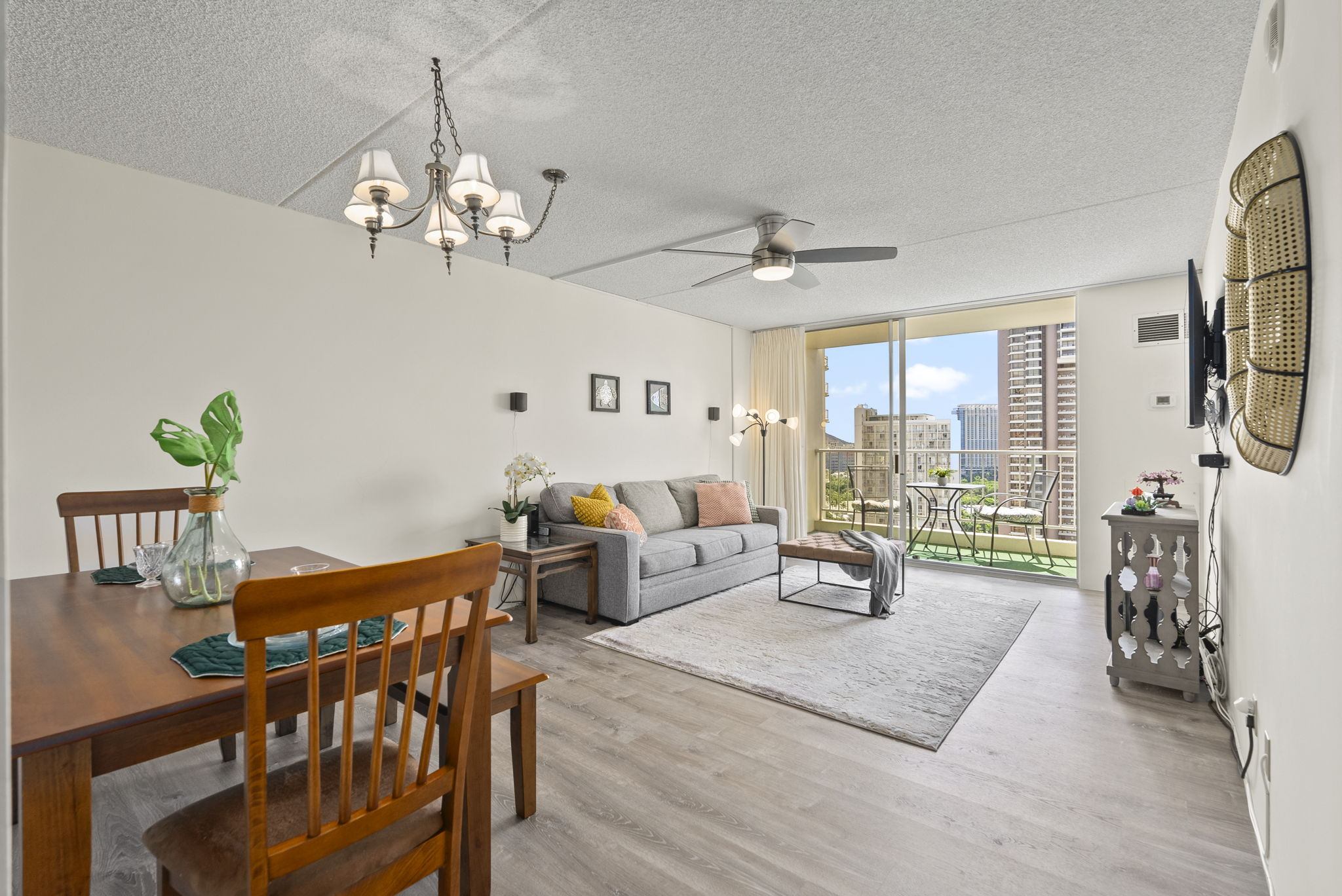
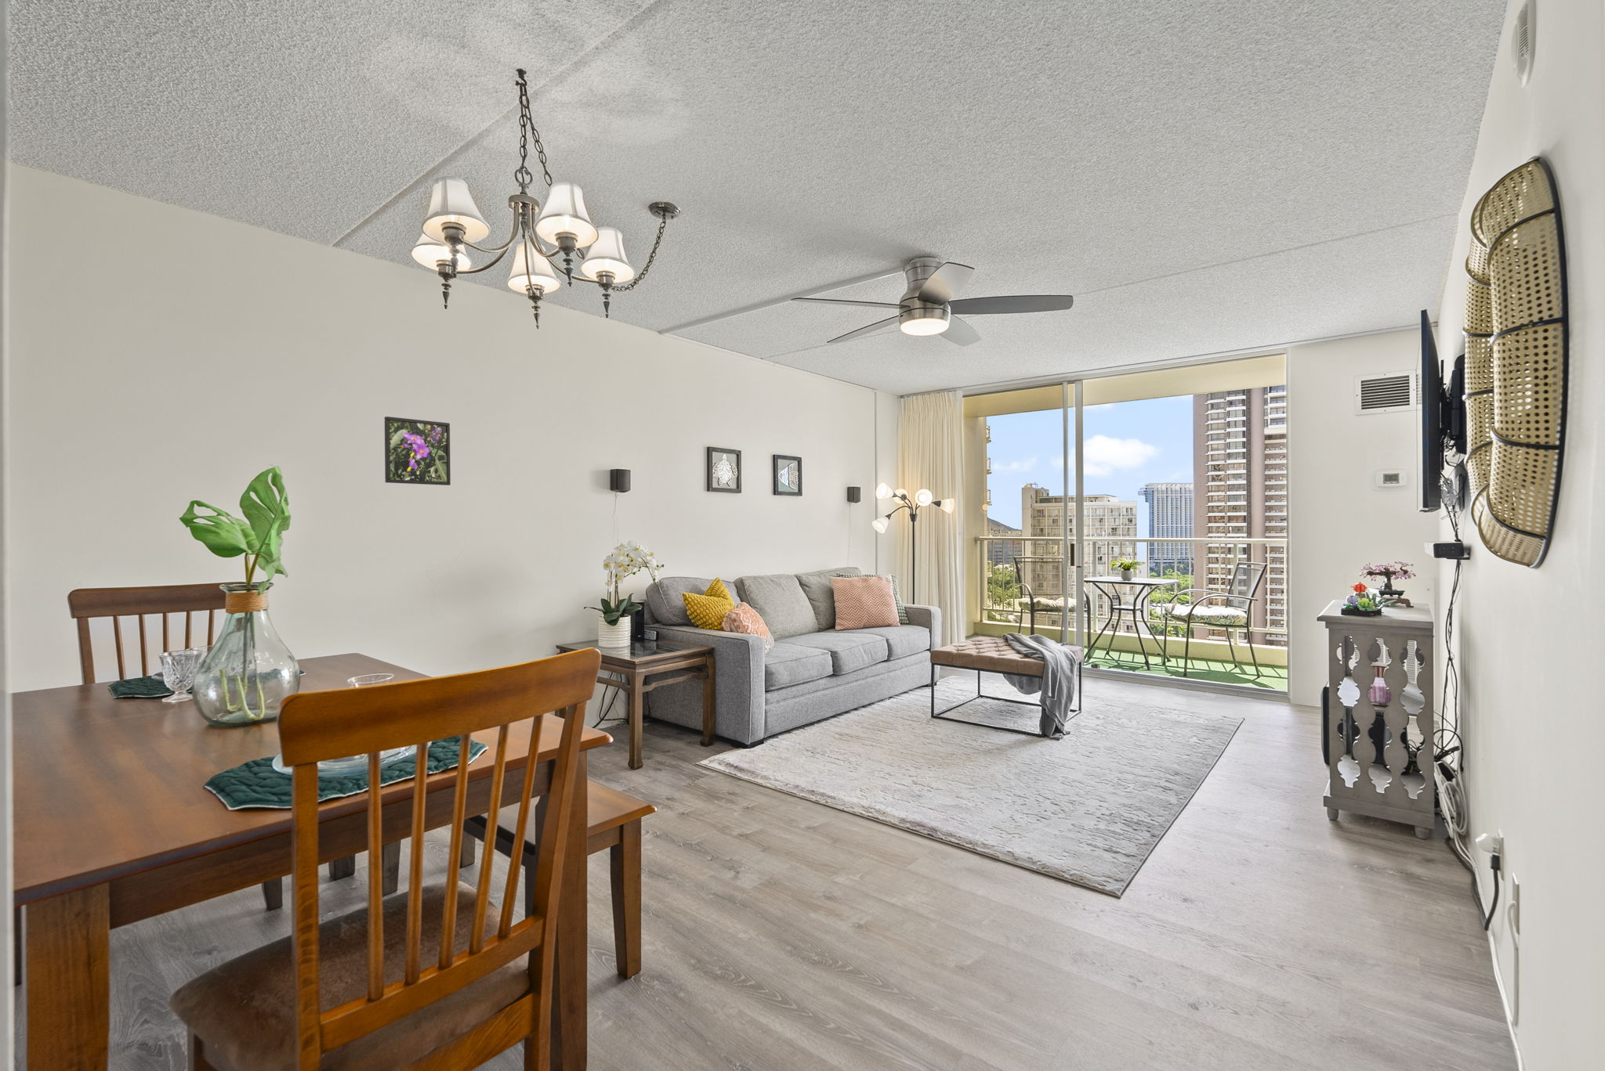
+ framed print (417, 452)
